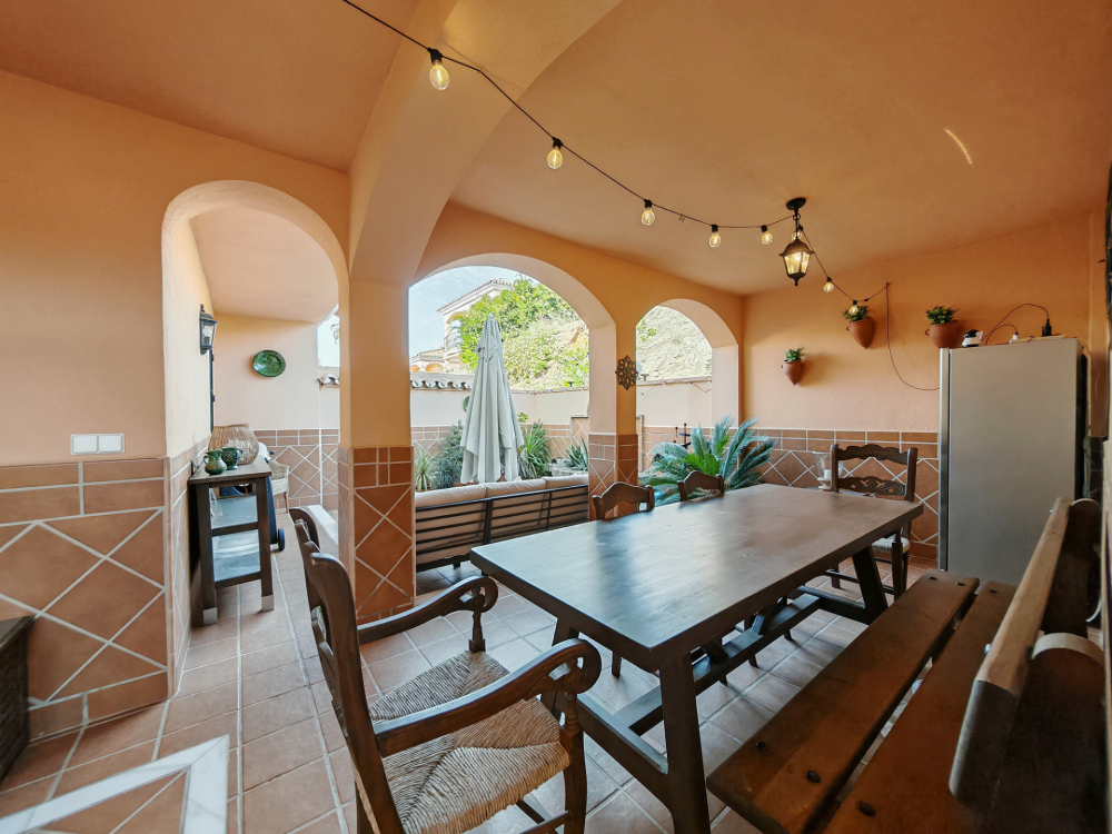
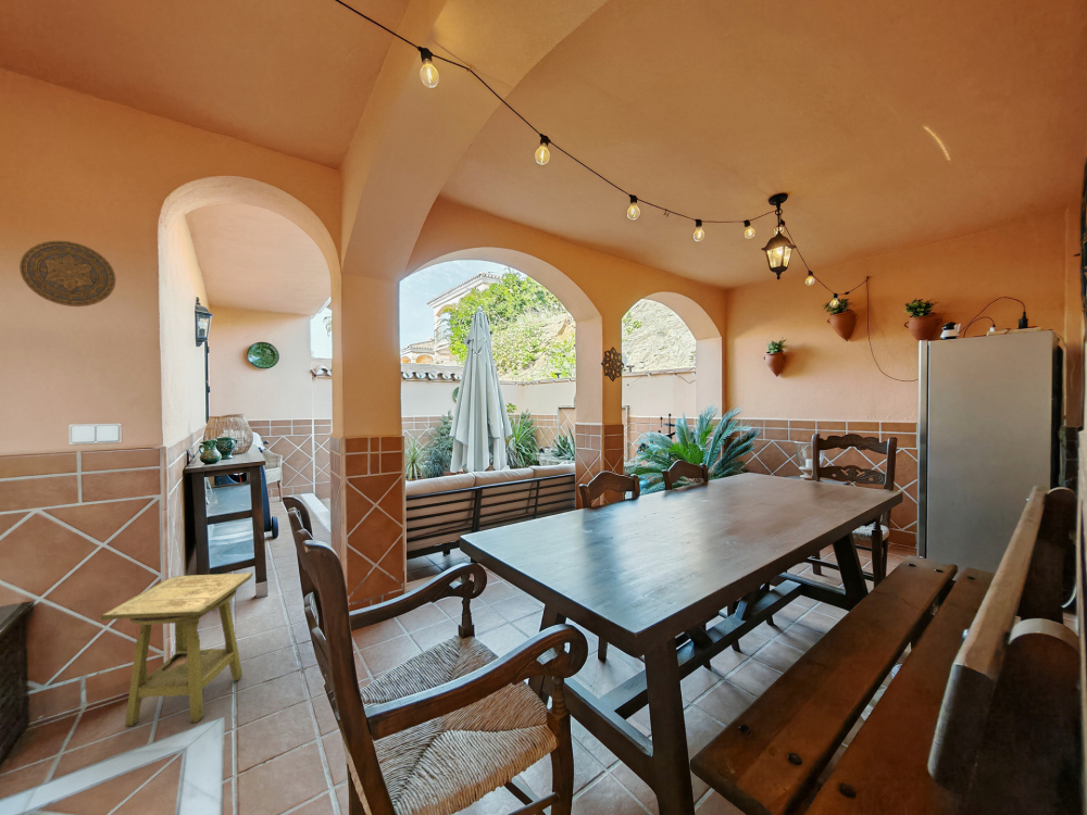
+ side table (185, 647)
+ decorative plate (68, 273)
